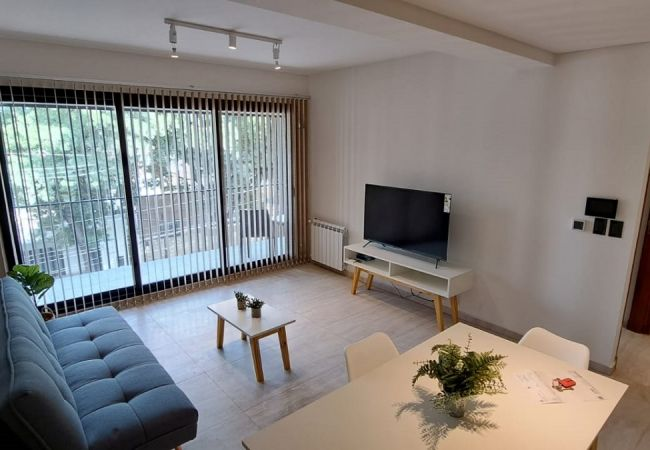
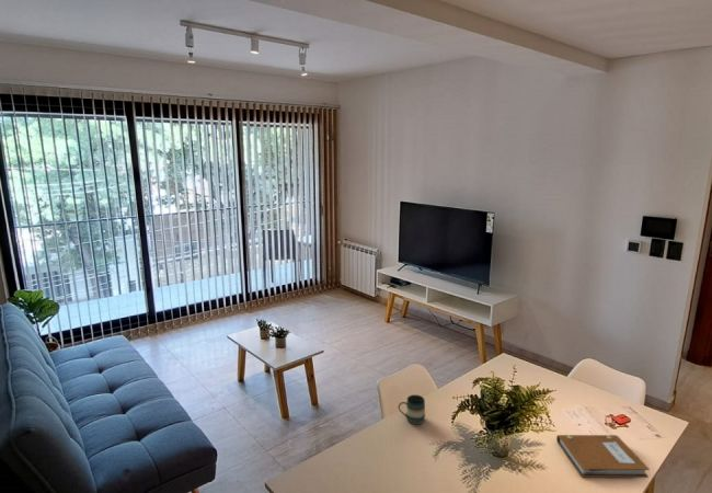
+ mug (411, 410)
+ notebook (601, 454)
